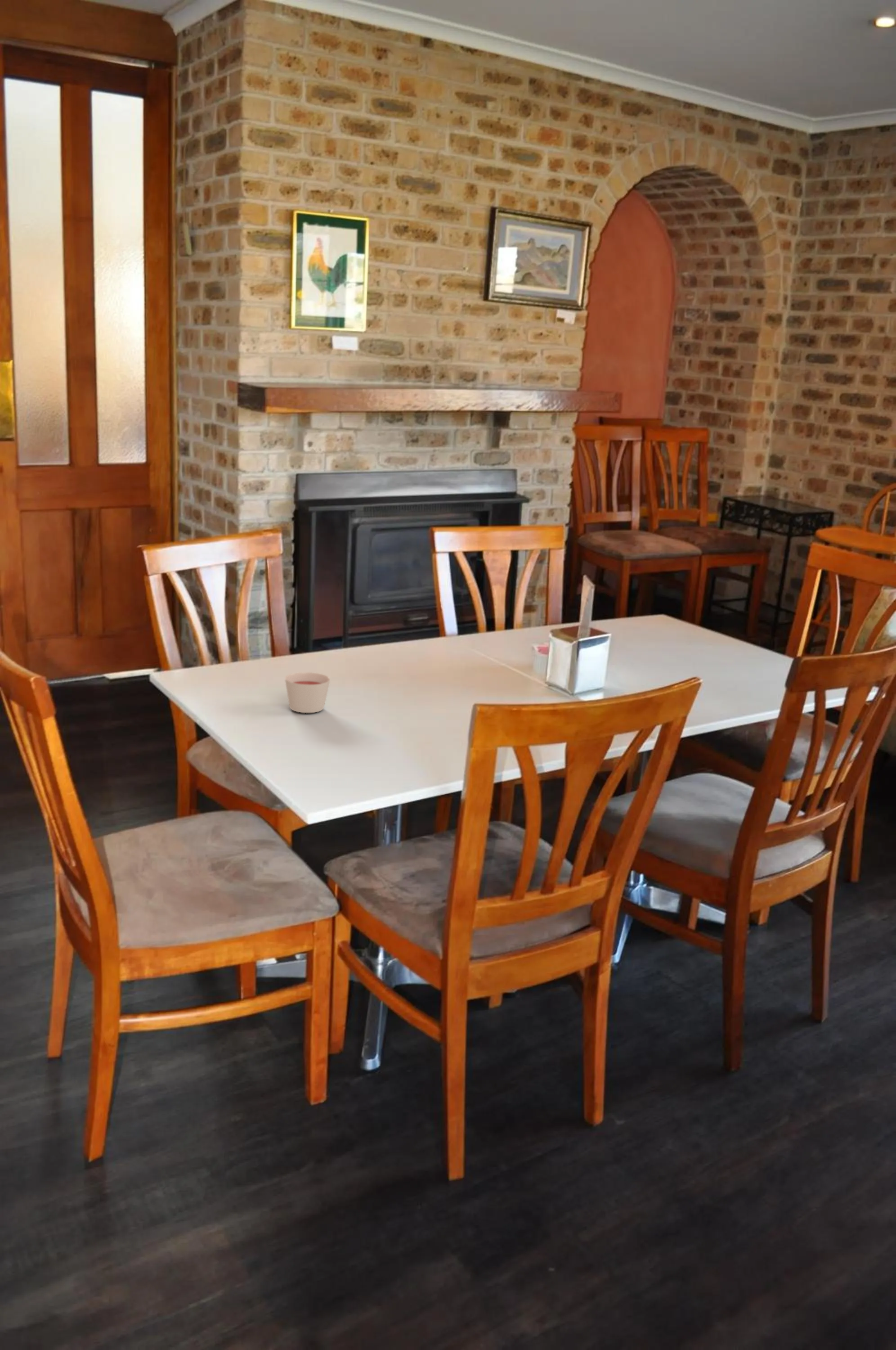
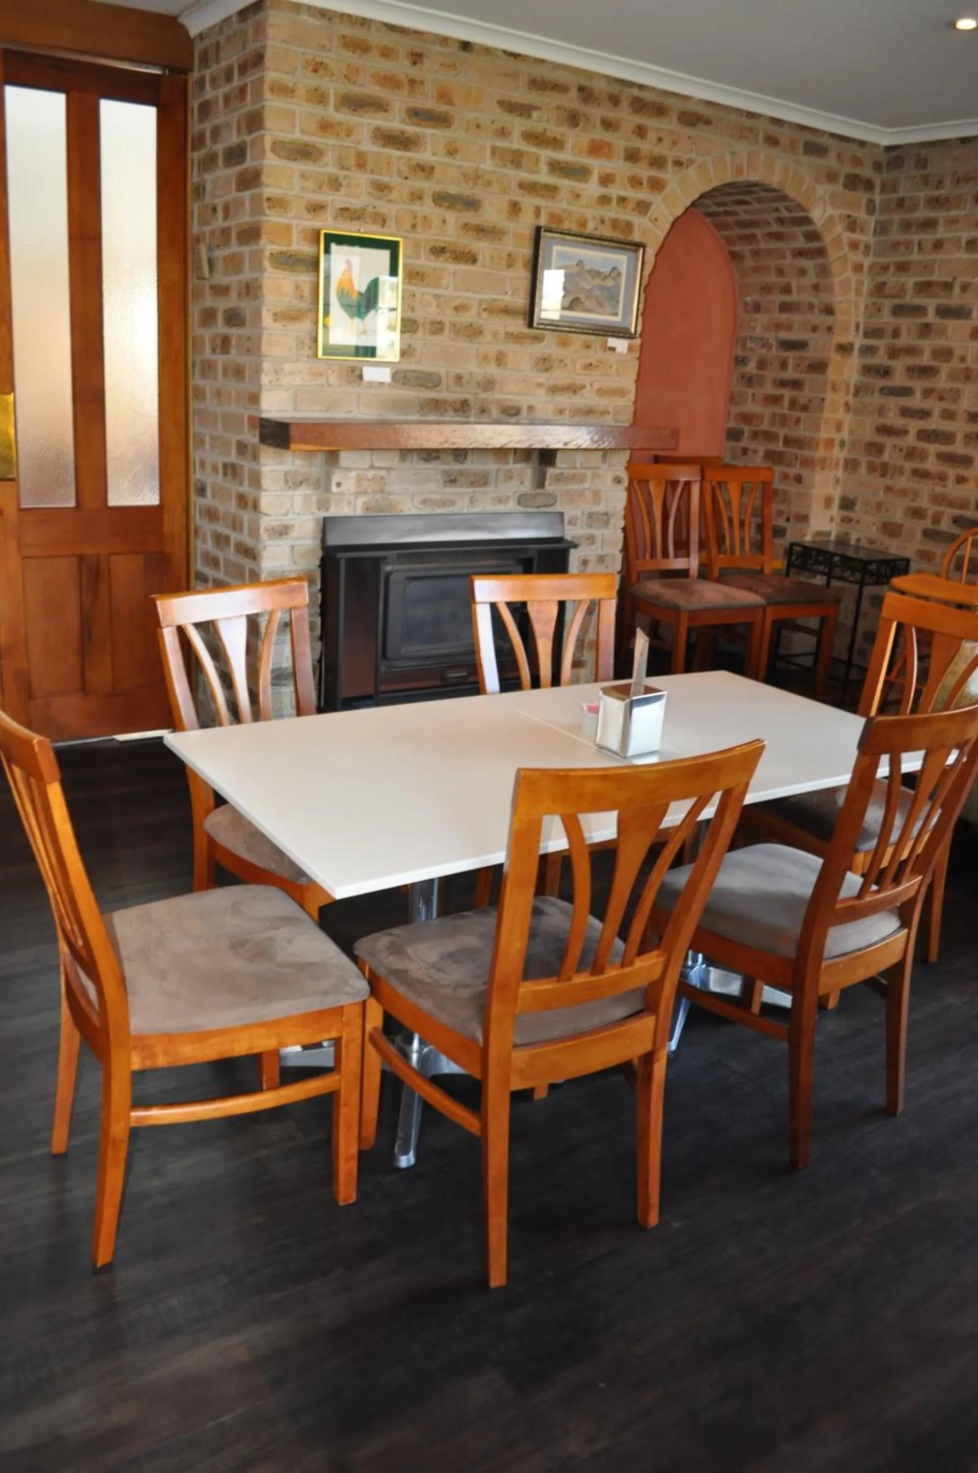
- candle (307, 693)
